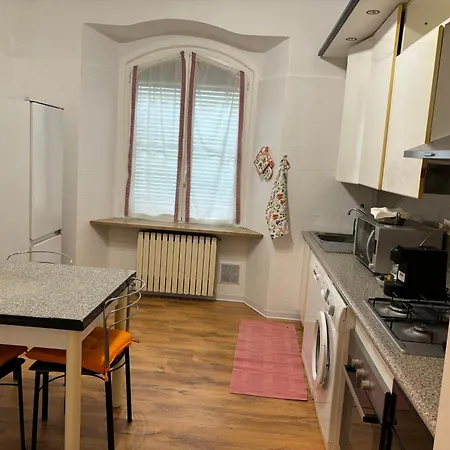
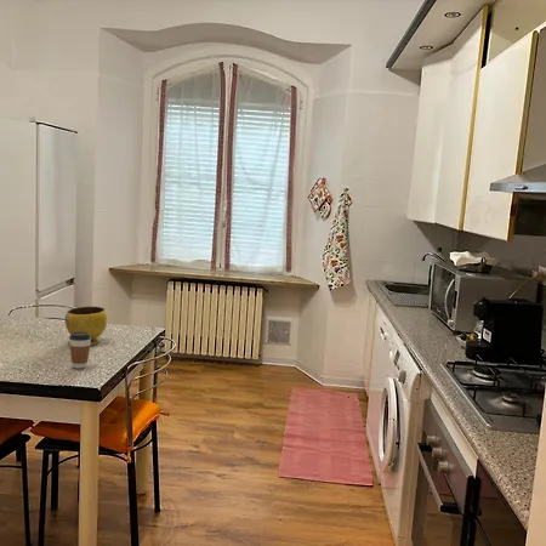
+ coffee cup (79, 349)
+ bowl (85, 325)
